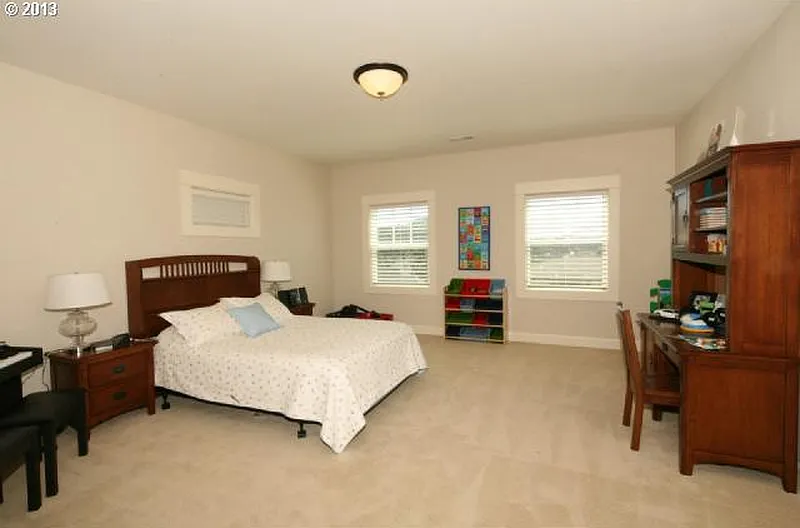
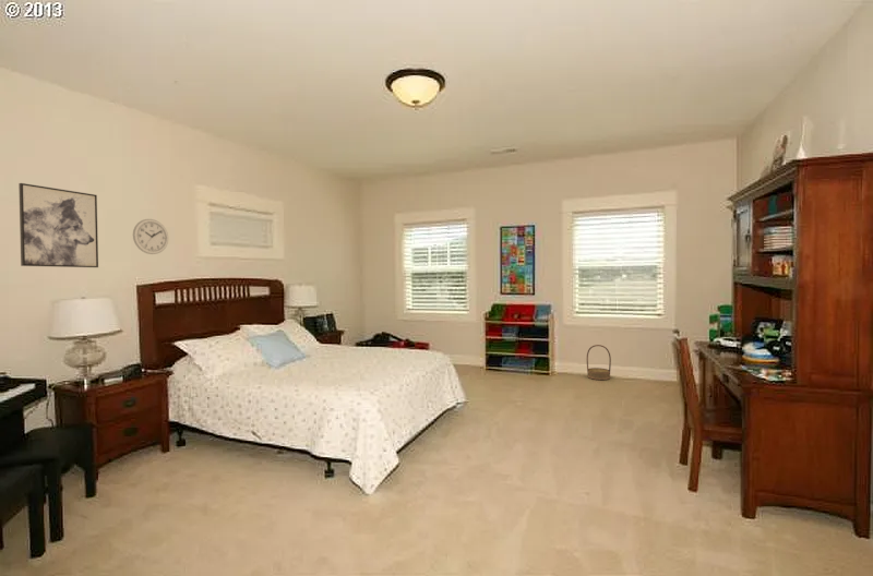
+ wall art (61, 228)
+ basket (598, 368)
+ wall clock (152, 236)
